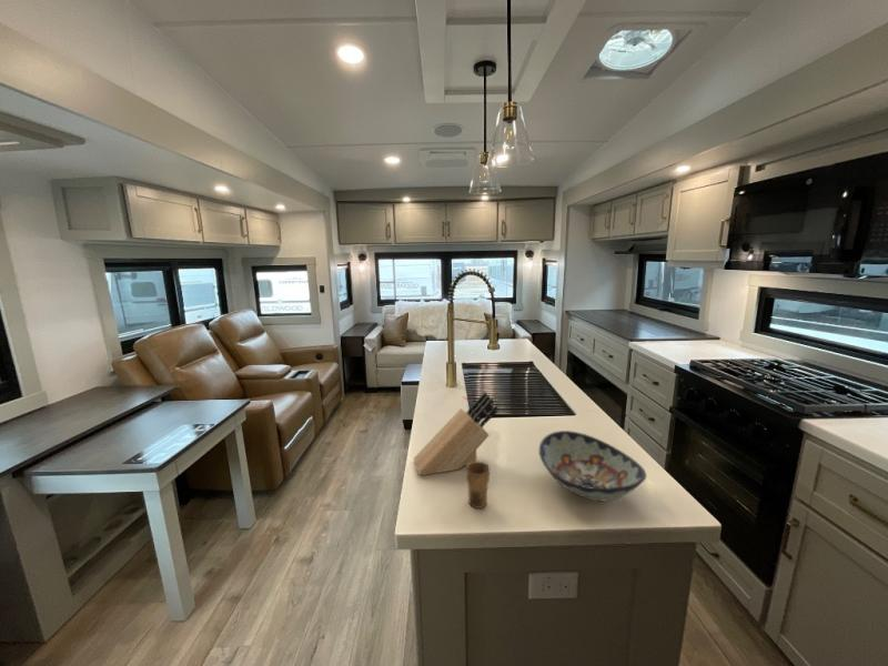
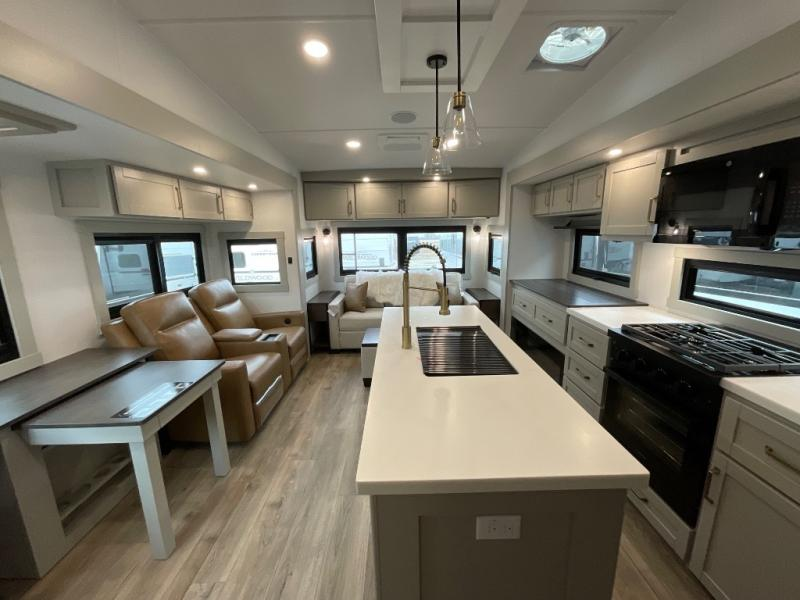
- knife block (456, 430)
- decorative bowl (587, 471)
- cup (477, 481)
